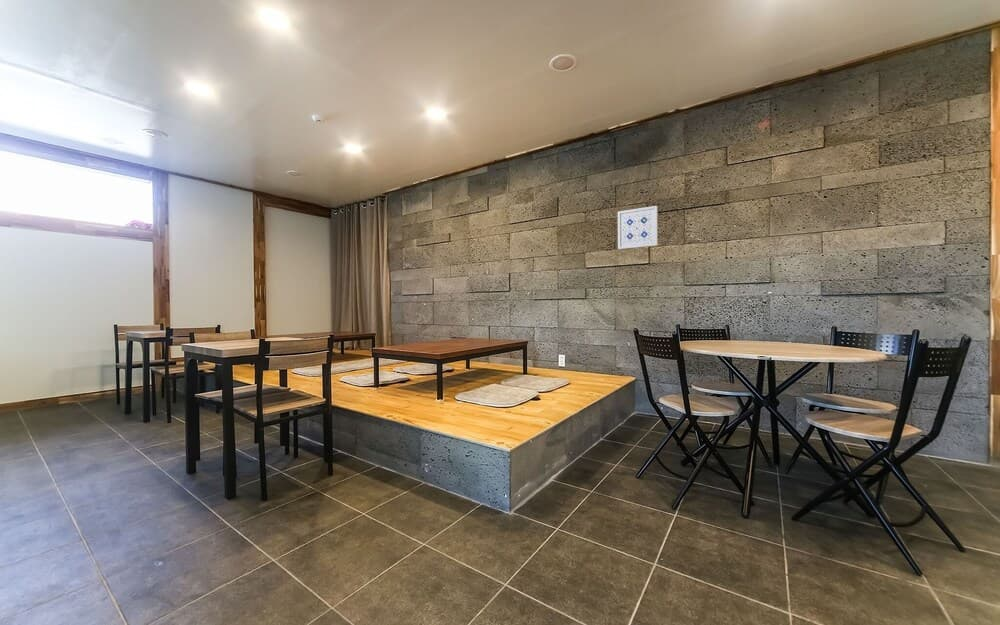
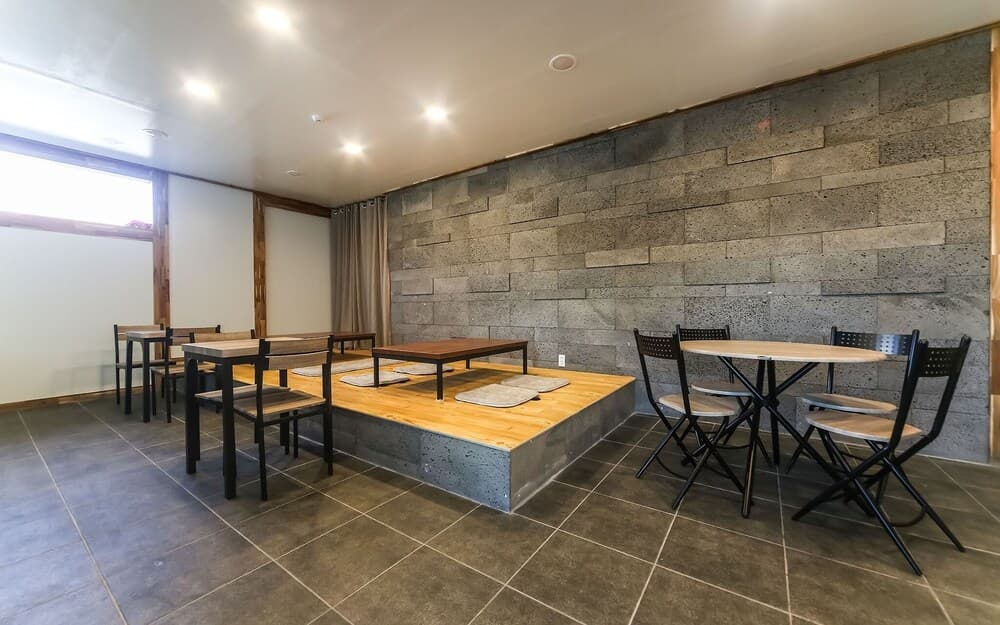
- wall art (637, 228)
